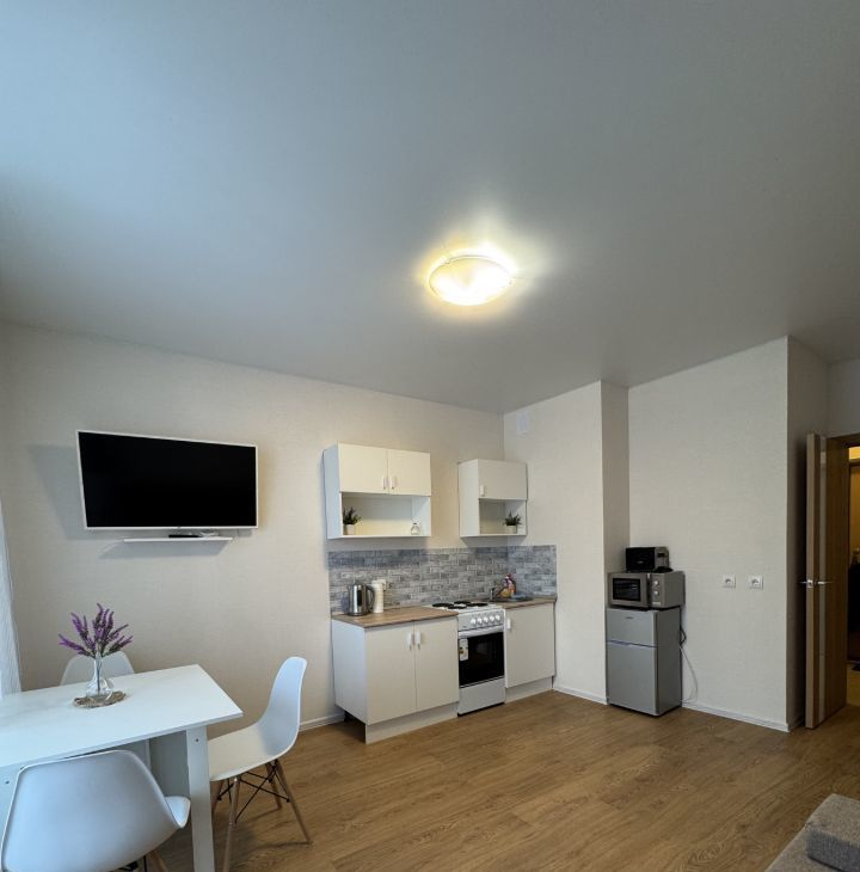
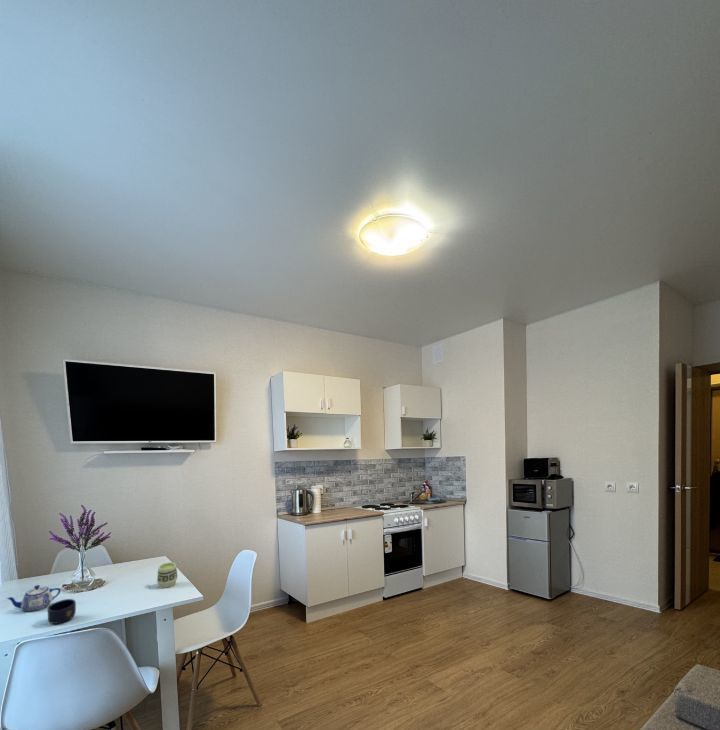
+ teapot (34, 597)
+ cup (167, 575)
+ mug (60, 612)
